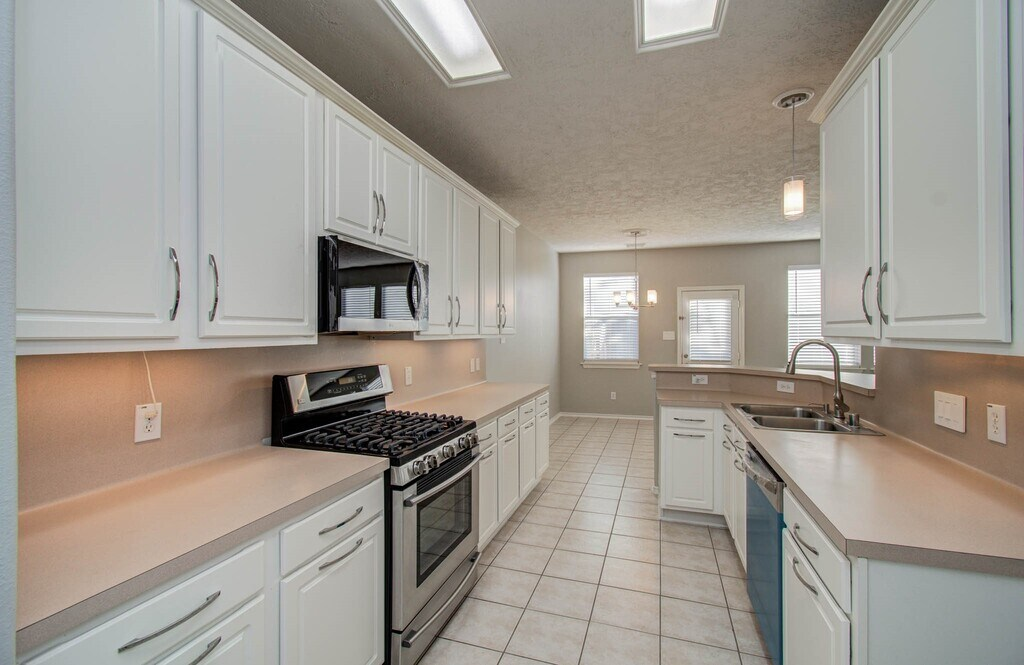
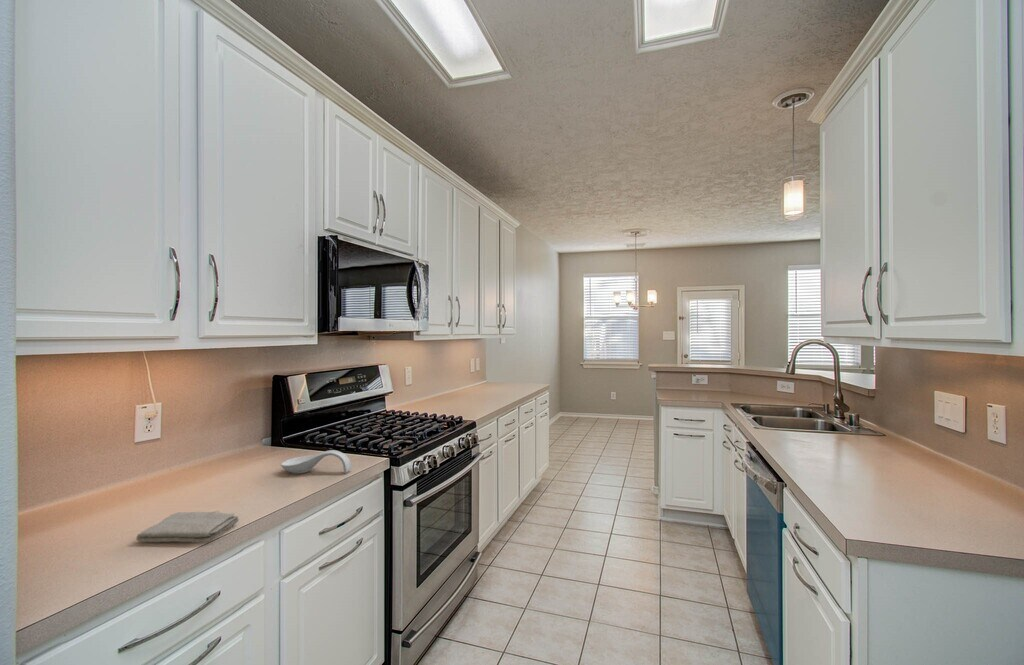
+ spoon rest (316, 461)
+ washcloth (190, 526)
